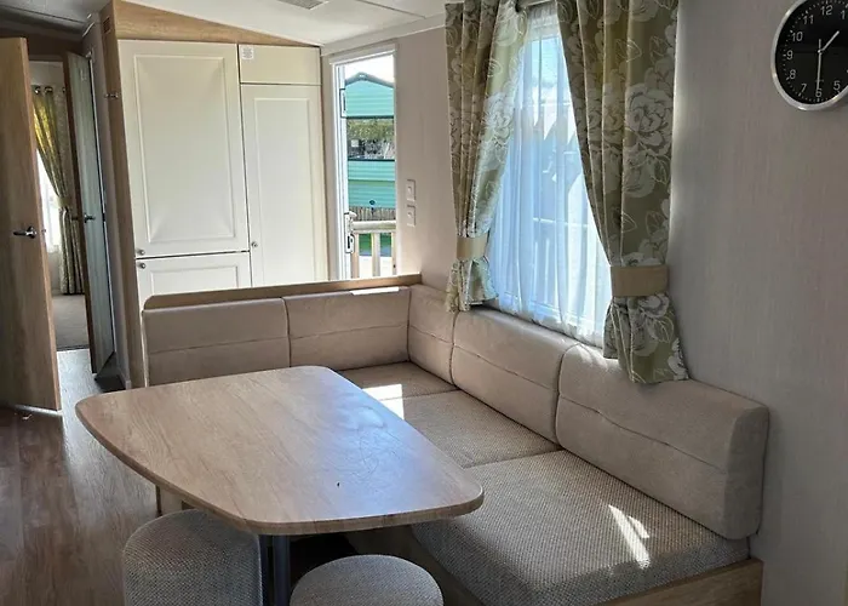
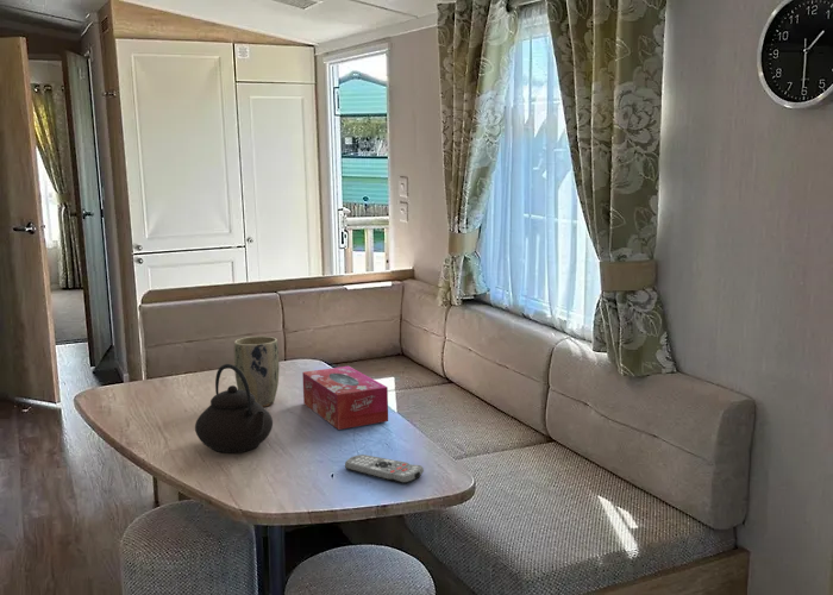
+ remote control (382, 468)
+ teapot (237, 407)
+ tissue box (344, 395)
+ plant pot (257, 371)
